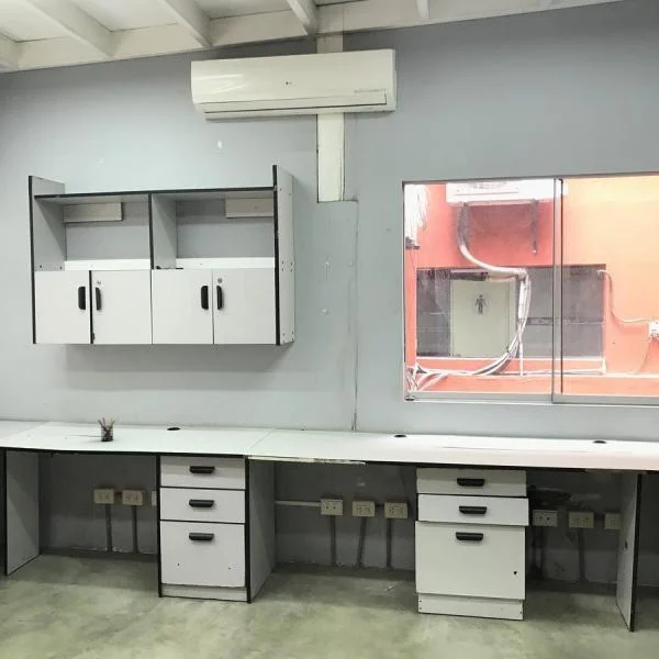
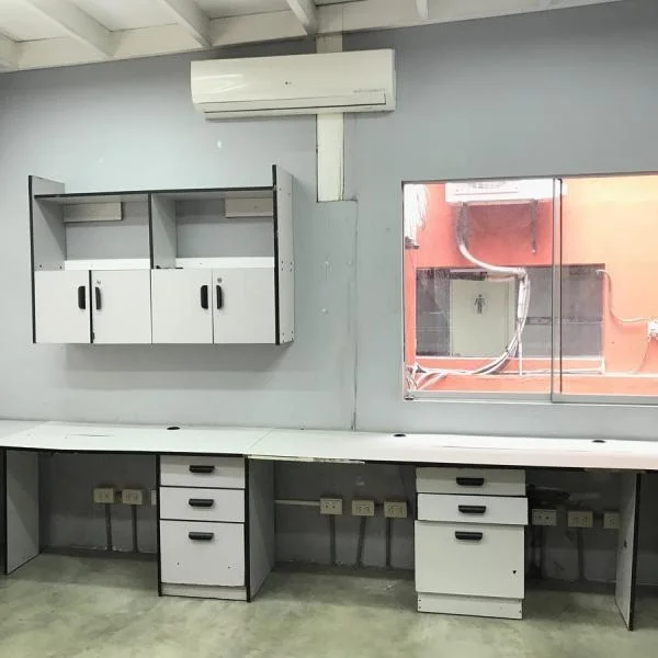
- pen holder (108, 427)
